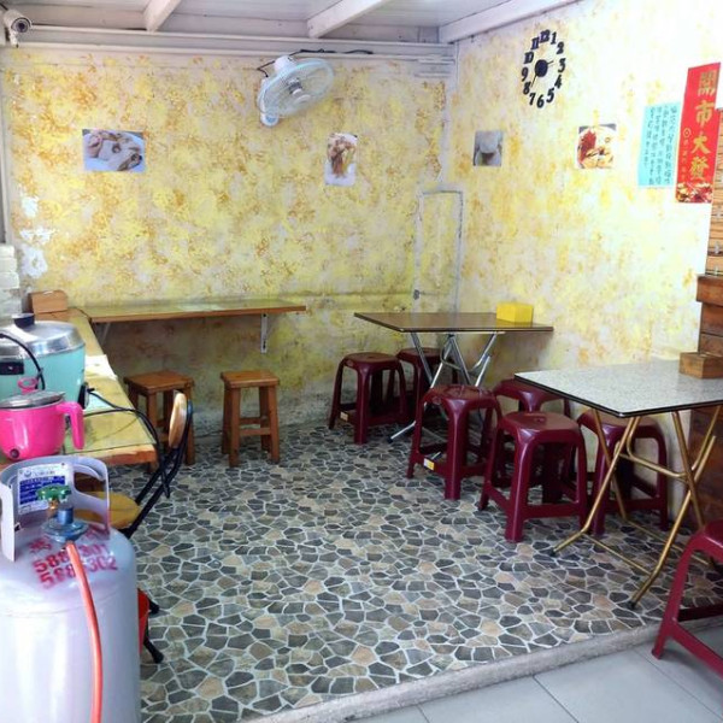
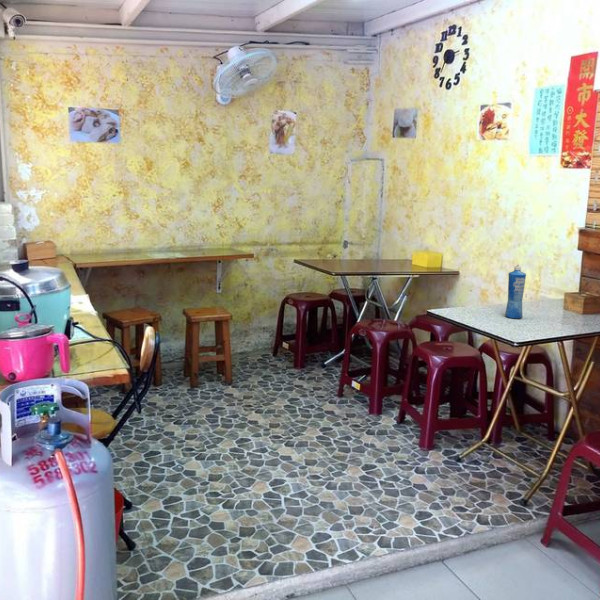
+ squeeze bottle (515, 290)
